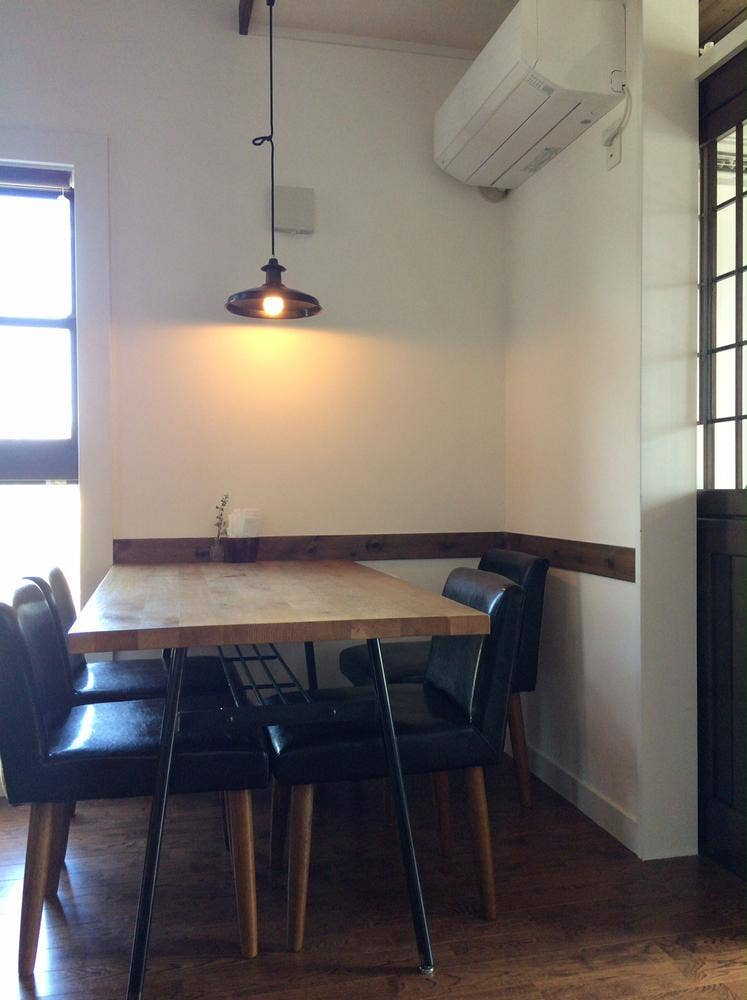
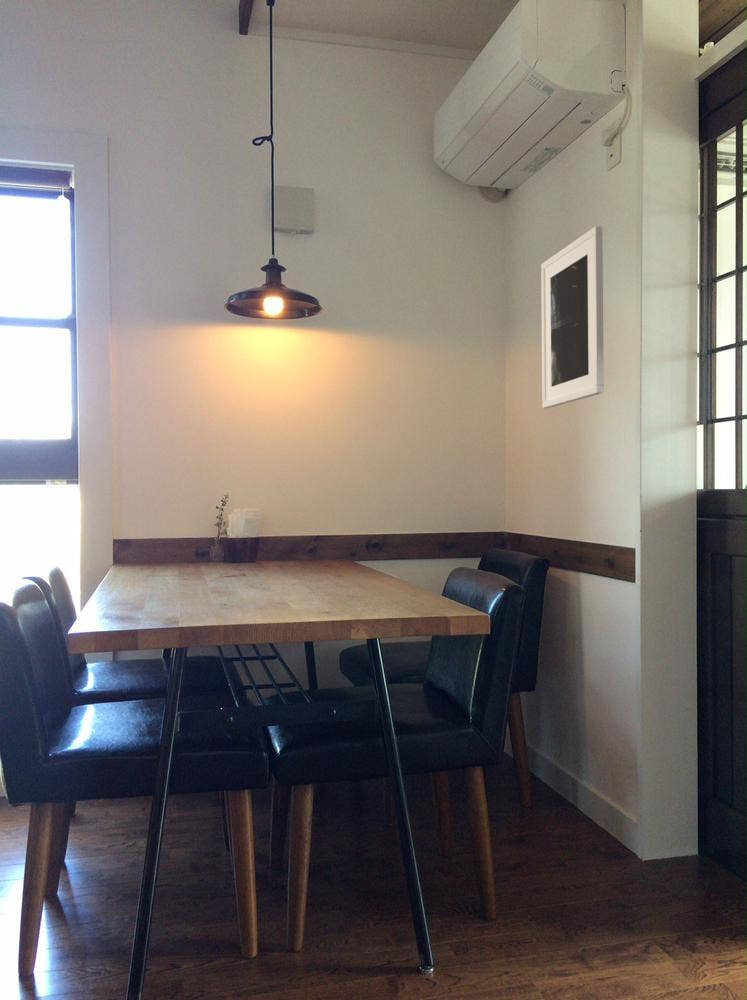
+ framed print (570, 323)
